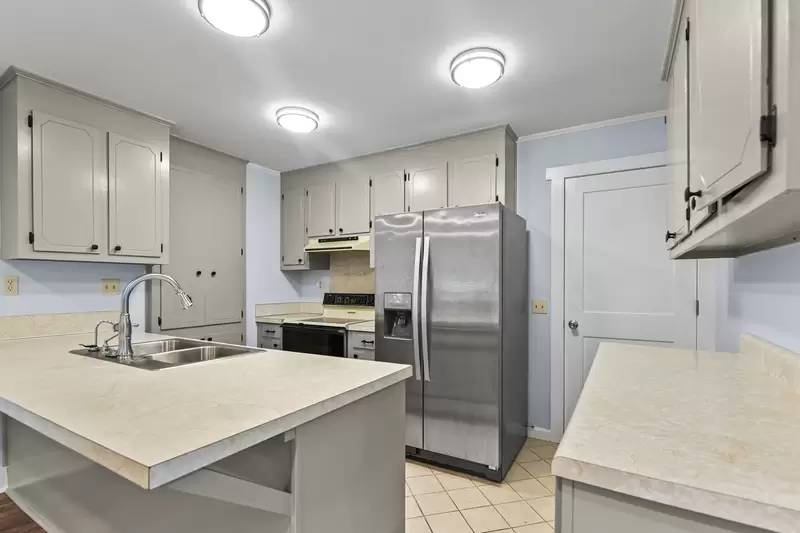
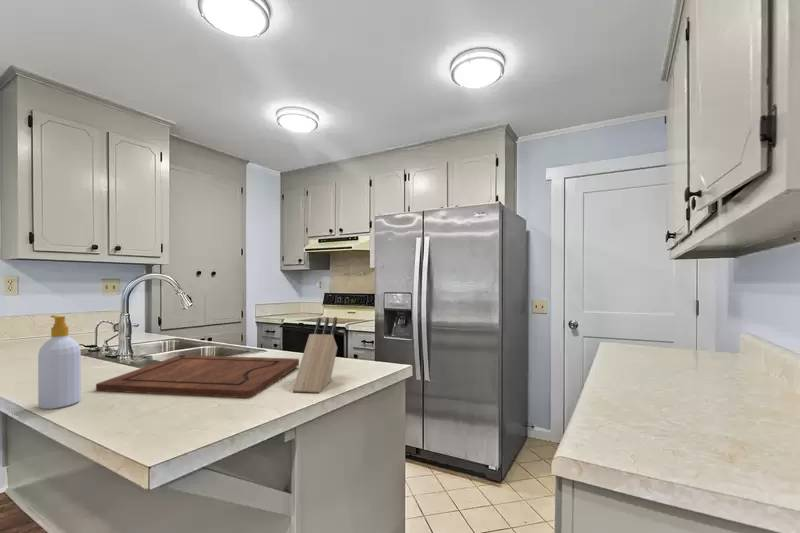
+ cutting board (209, 373)
+ soap bottle (59, 359)
+ knife block (318, 350)
